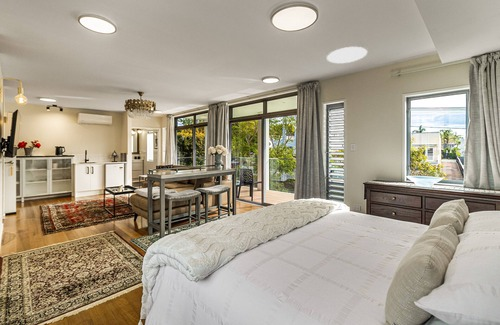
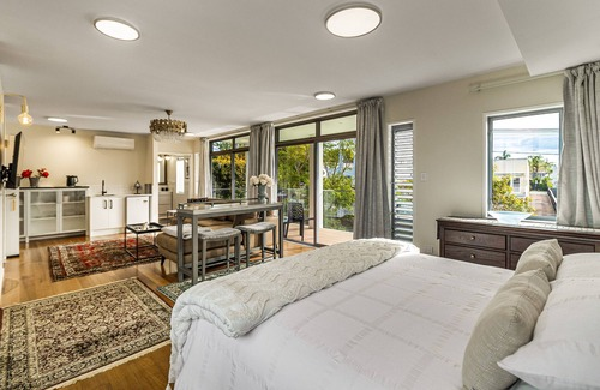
- ceiling light (346, 51)
